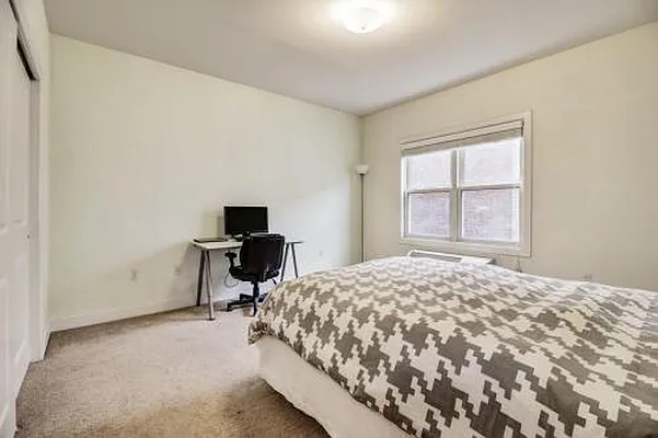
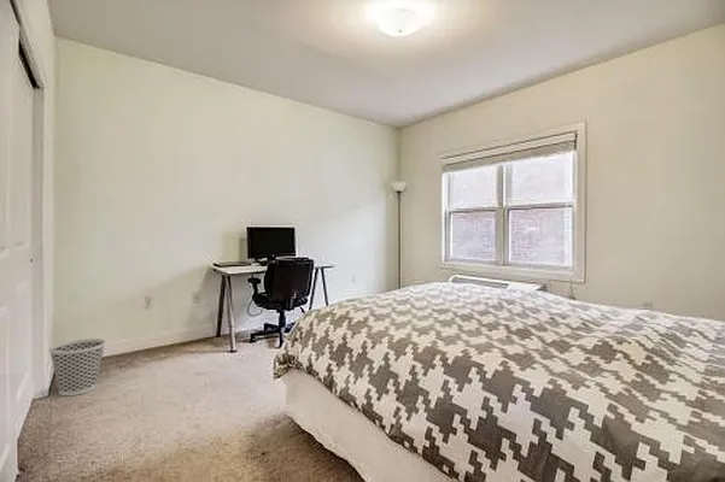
+ wastebasket (77, 366)
